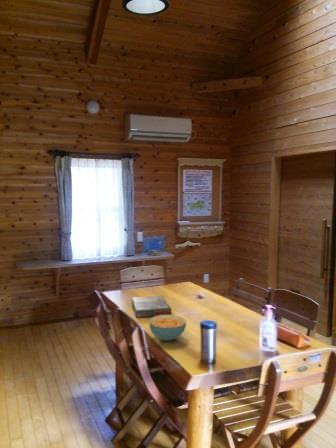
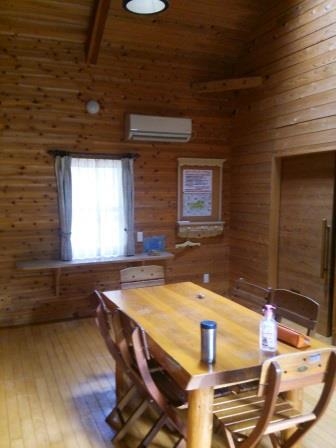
- cereal bowl (167, 329)
- board game (150, 305)
